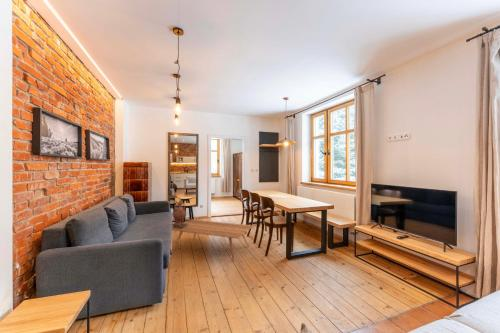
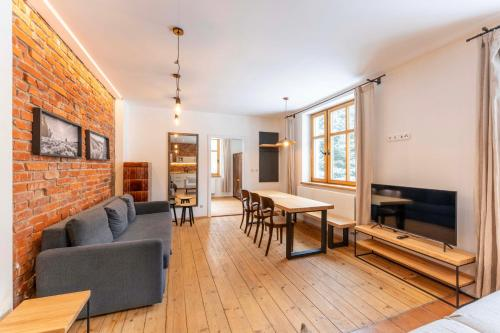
- lidded ewer (178, 212)
- coffee table (213, 235)
